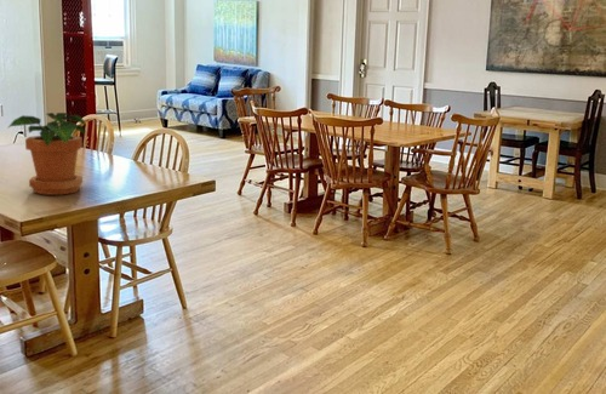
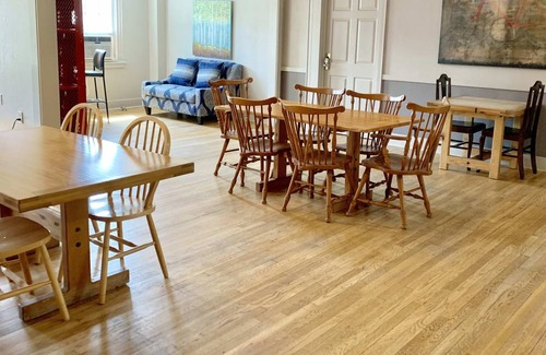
- potted plant (51, 153)
